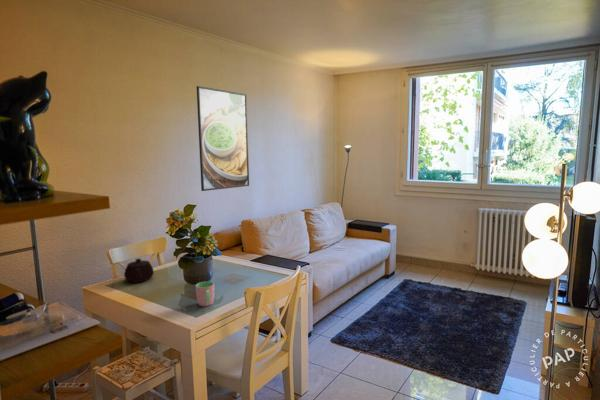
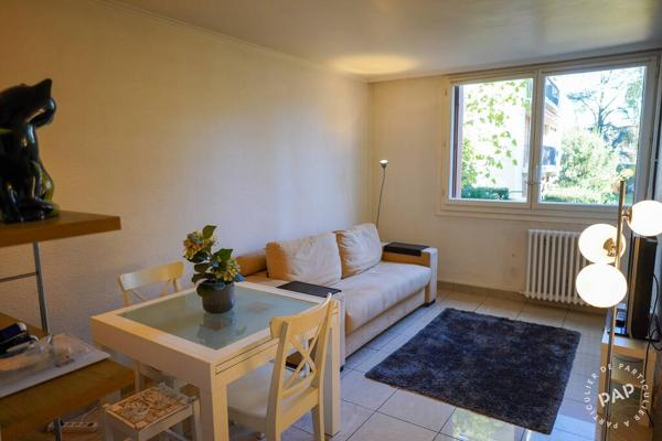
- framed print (225, 140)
- cup (206, 295)
- teapot (138, 269)
